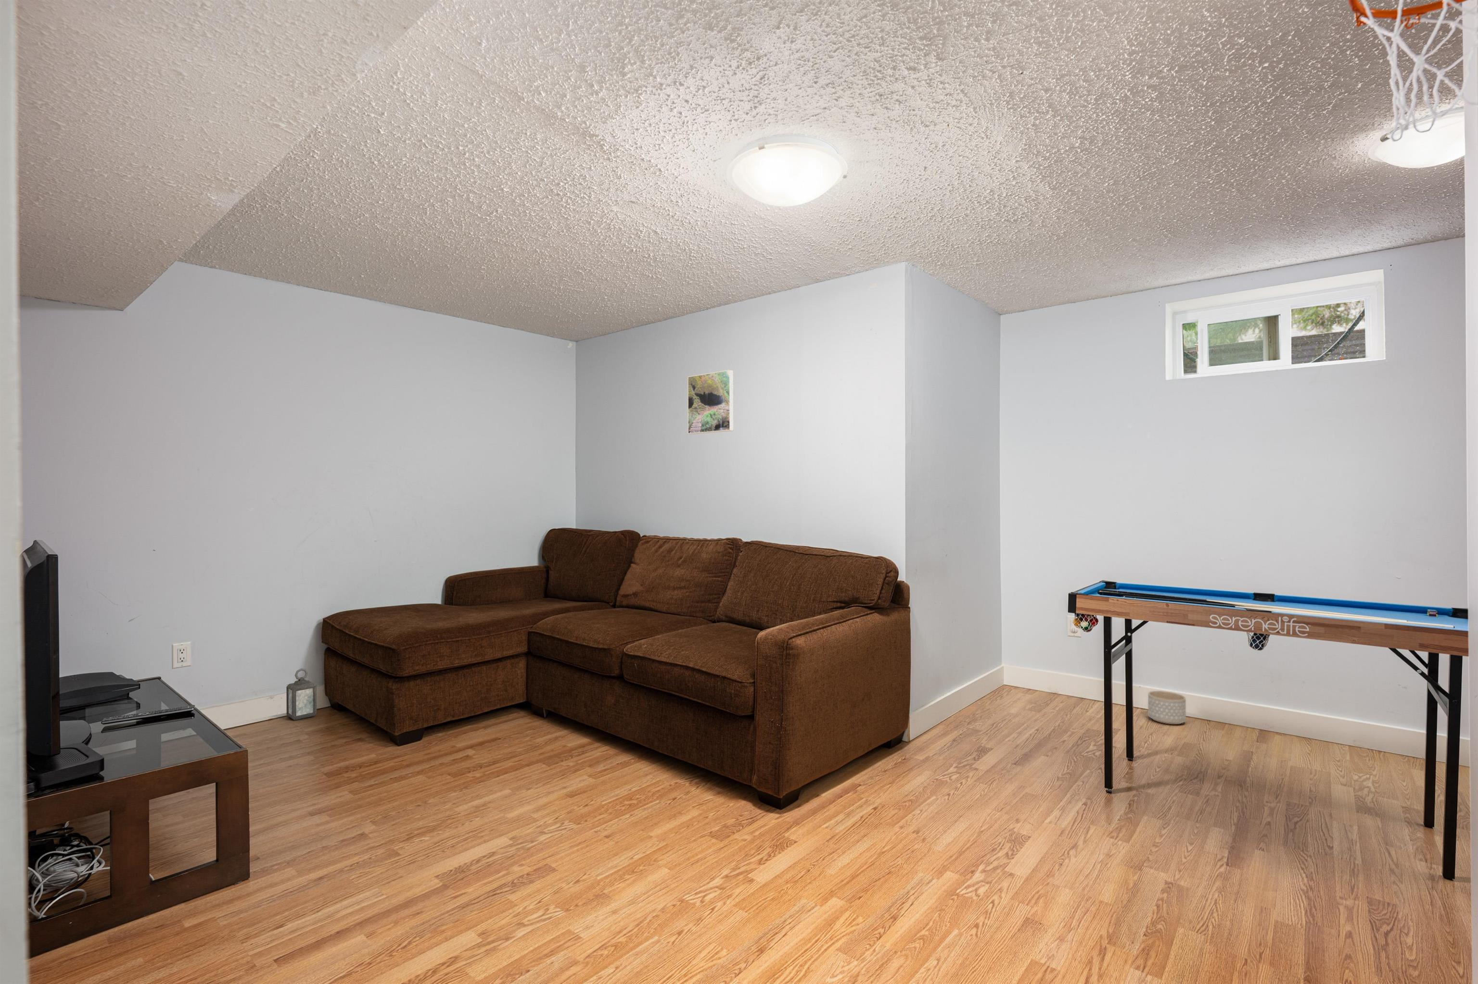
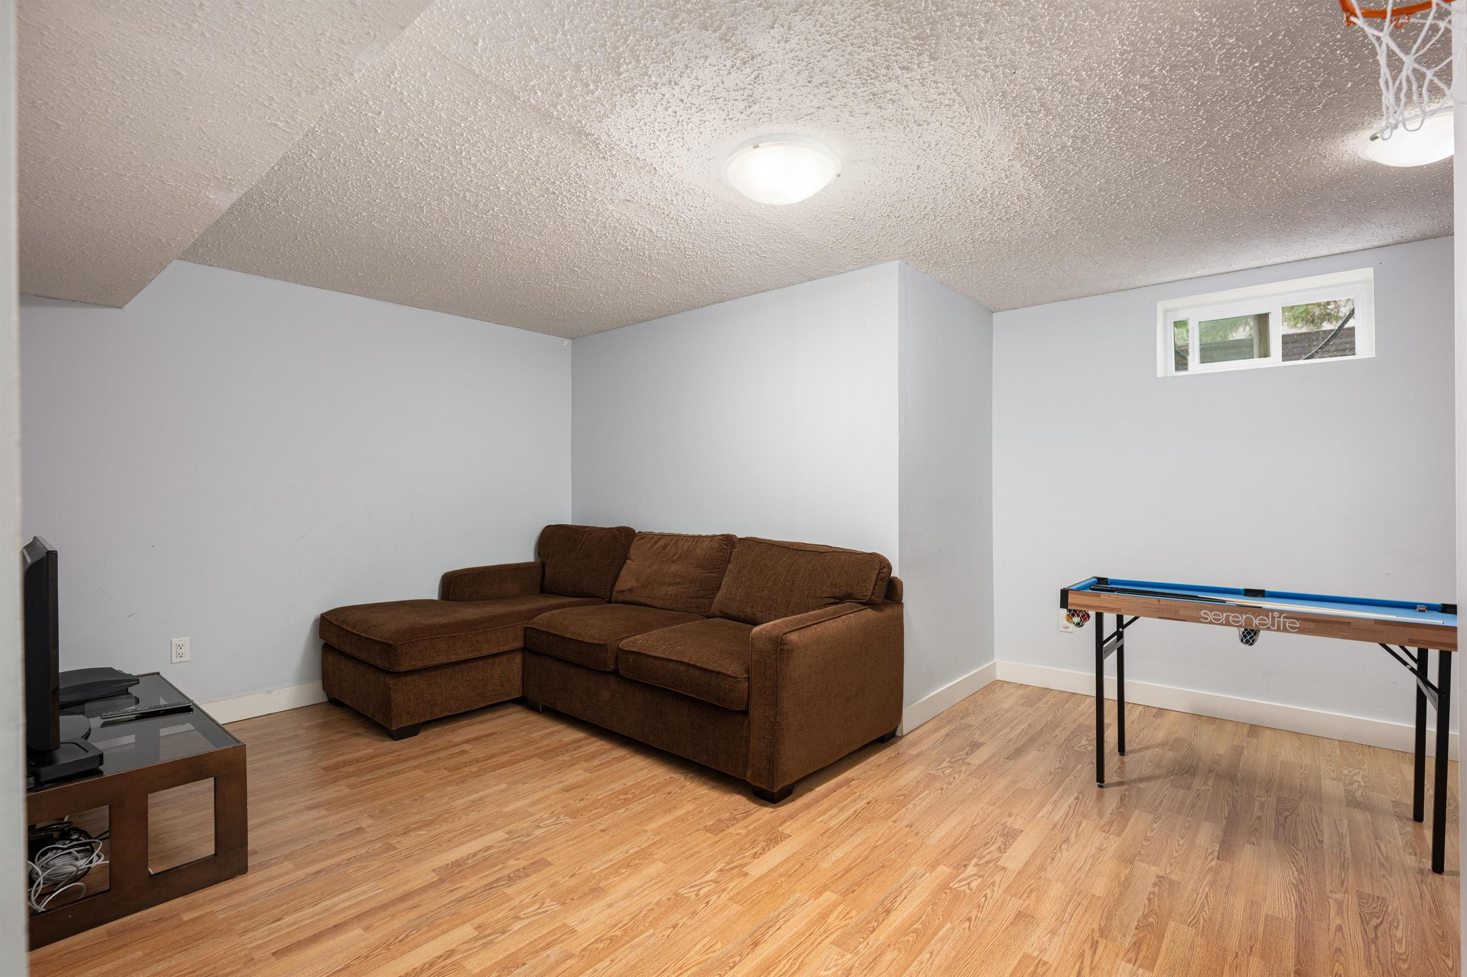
- planter (1167, 707)
- lantern (301, 692)
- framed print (710, 403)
